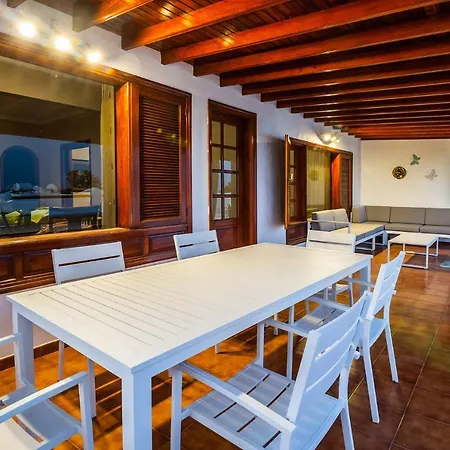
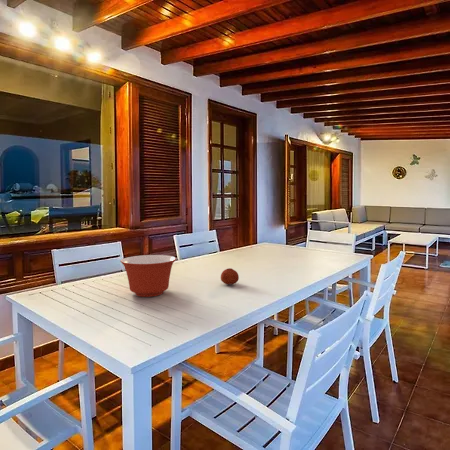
+ mixing bowl (149, 276)
+ fruit (229, 276)
